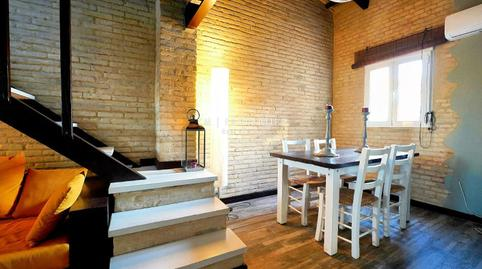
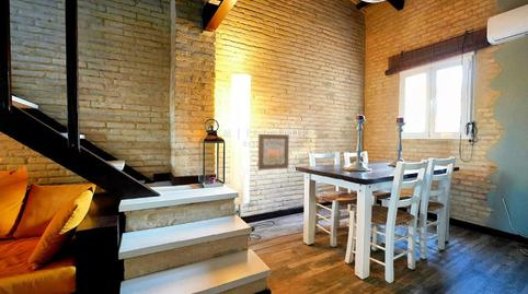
+ wall art (274, 151)
